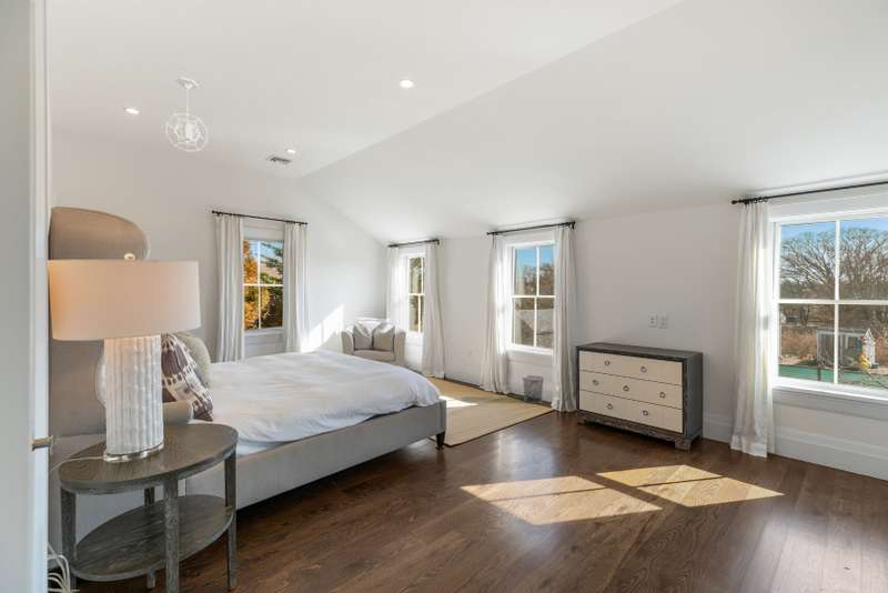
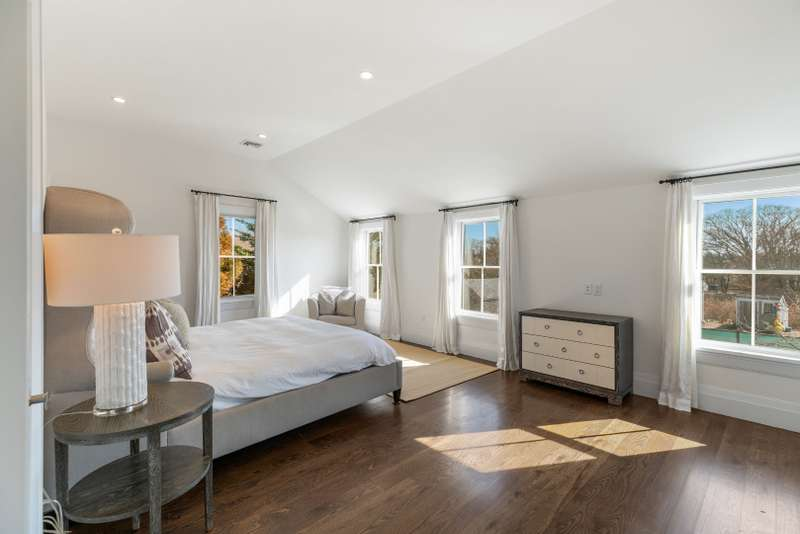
- pendant light (186, 117)
- waste bin (533, 389)
